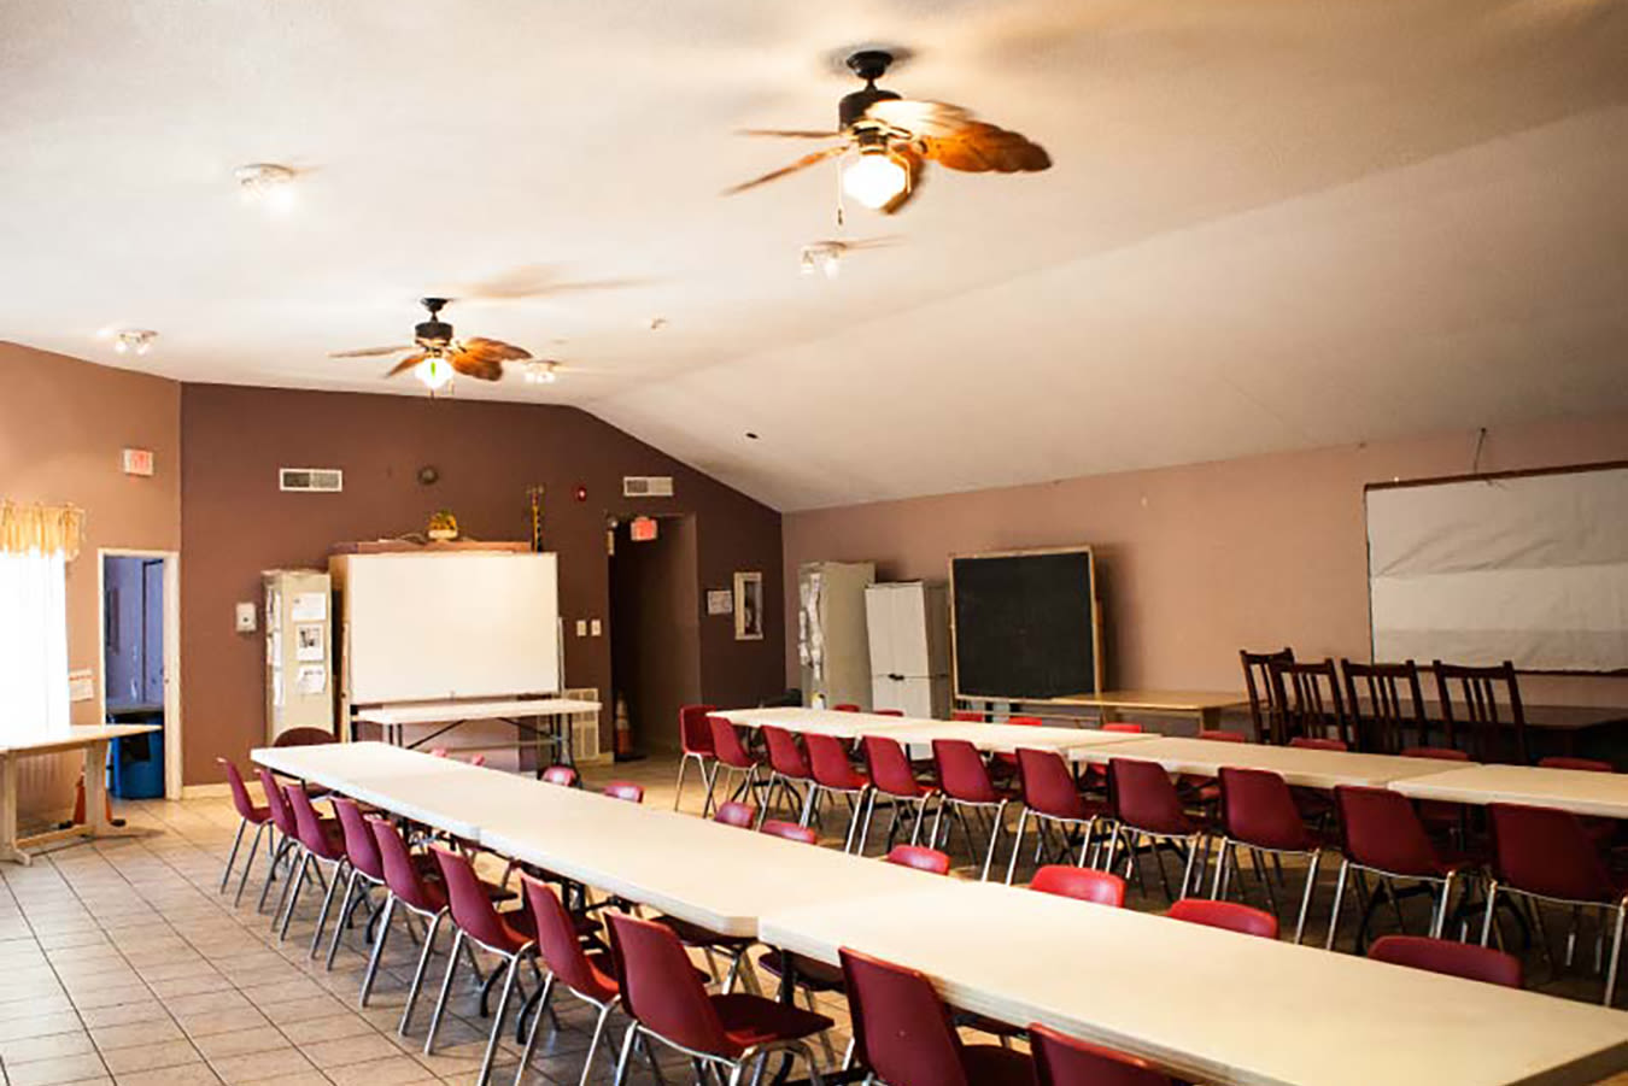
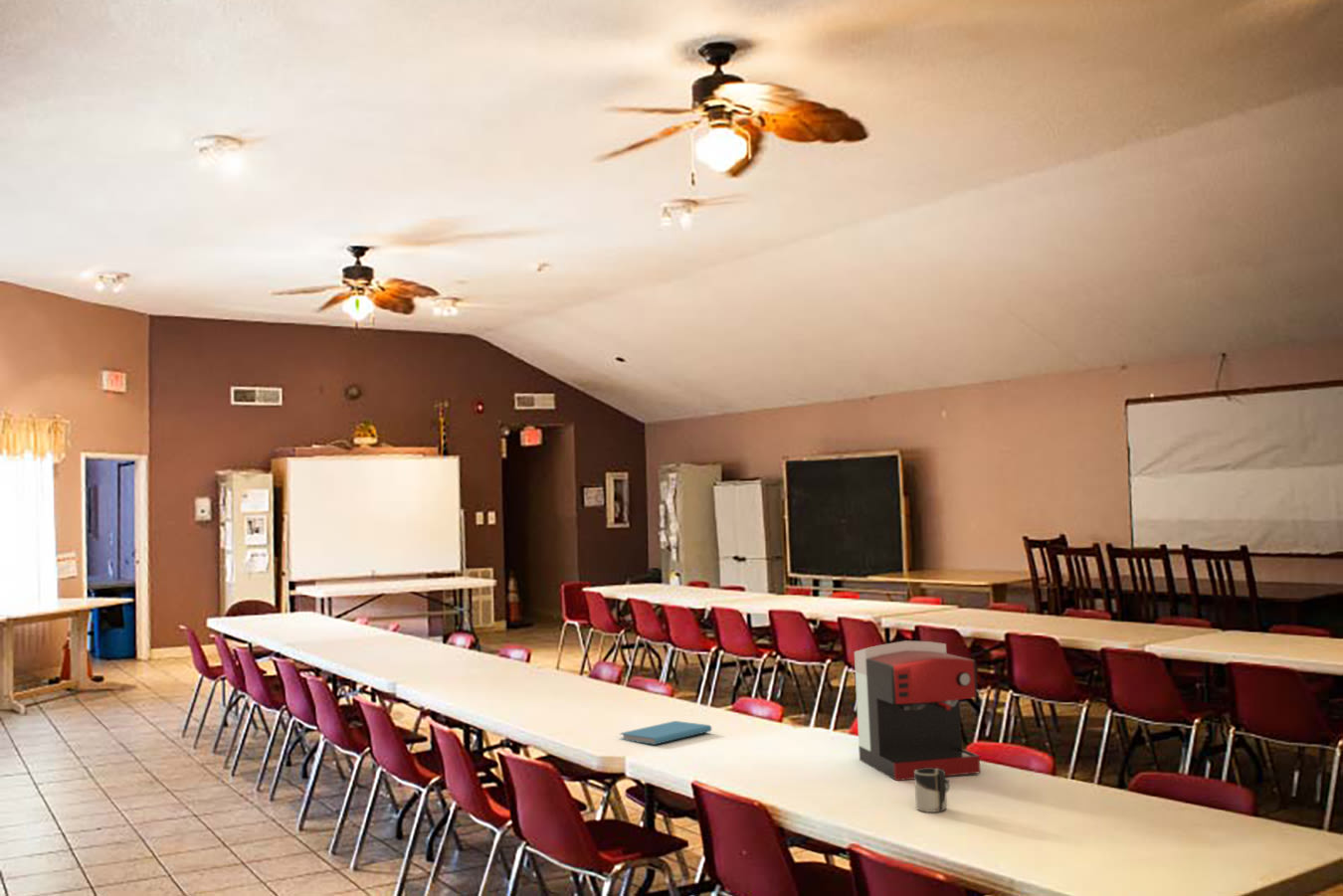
+ cup (934, 789)
+ coffee maker (921, 706)
+ book (666, 732)
